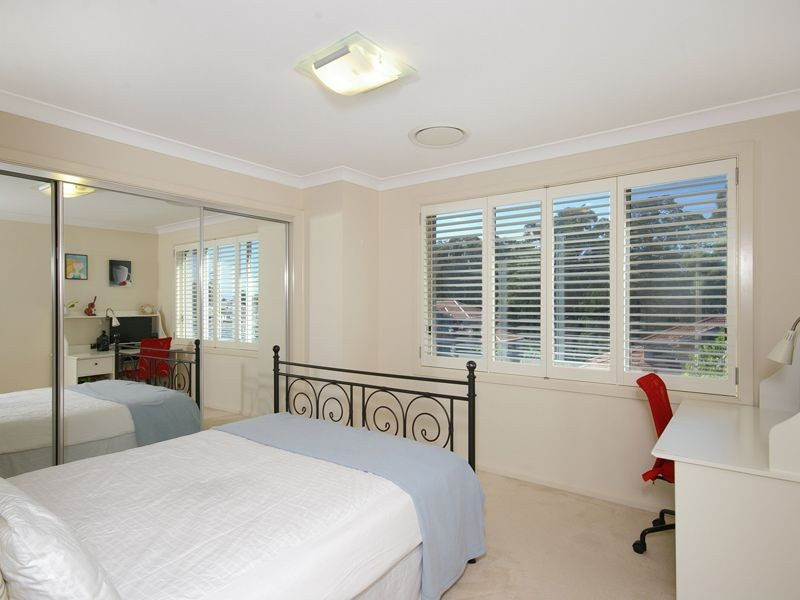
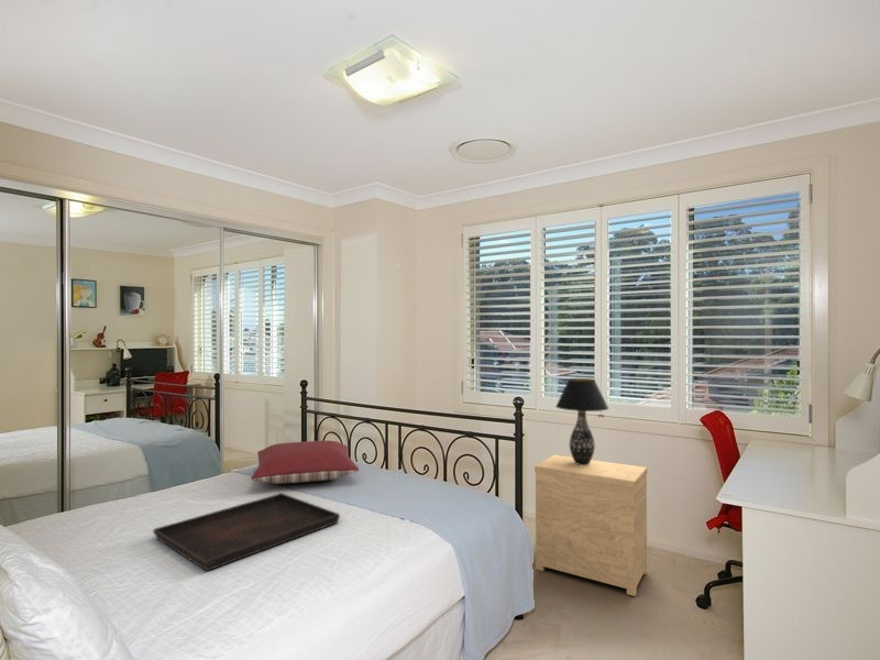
+ side table (592, 517)
+ serving tray (250, 526)
+ table lamp (581, 420)
+ pillow (305, 460)
